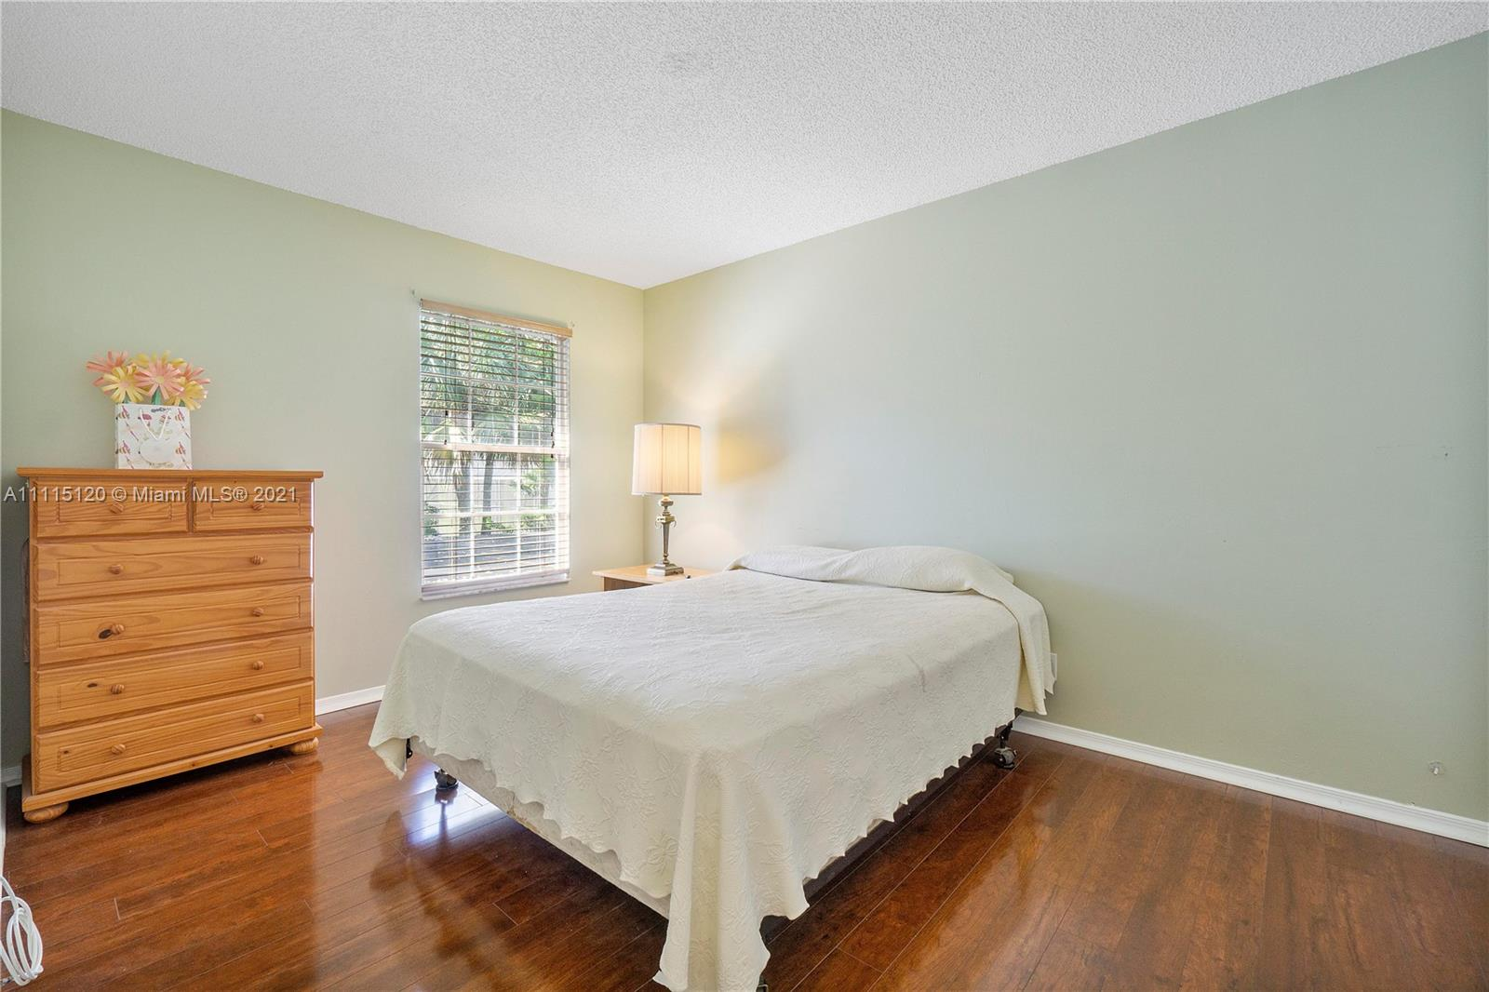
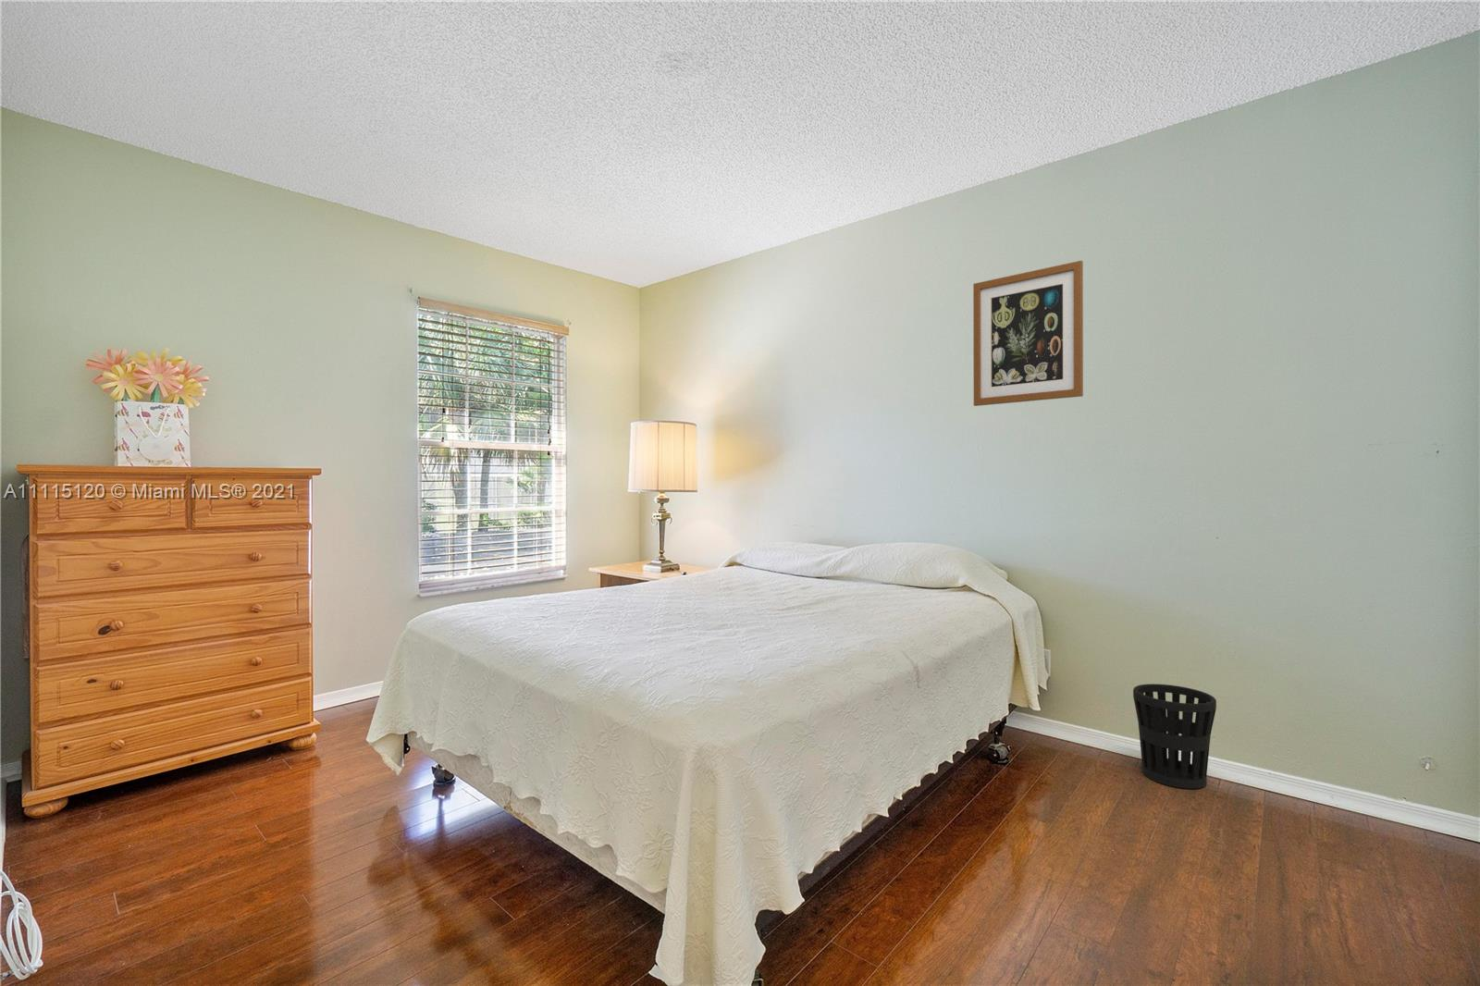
+ wall art (1024, 337)
+ wastebasket (1173, 734)
